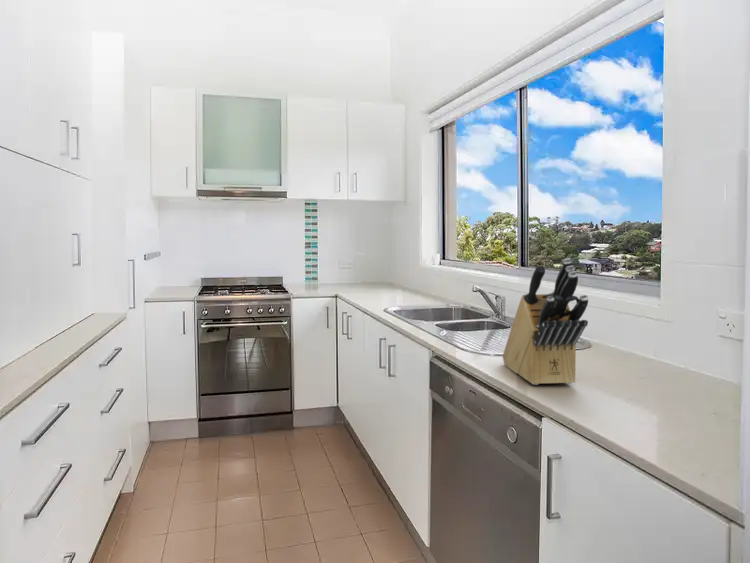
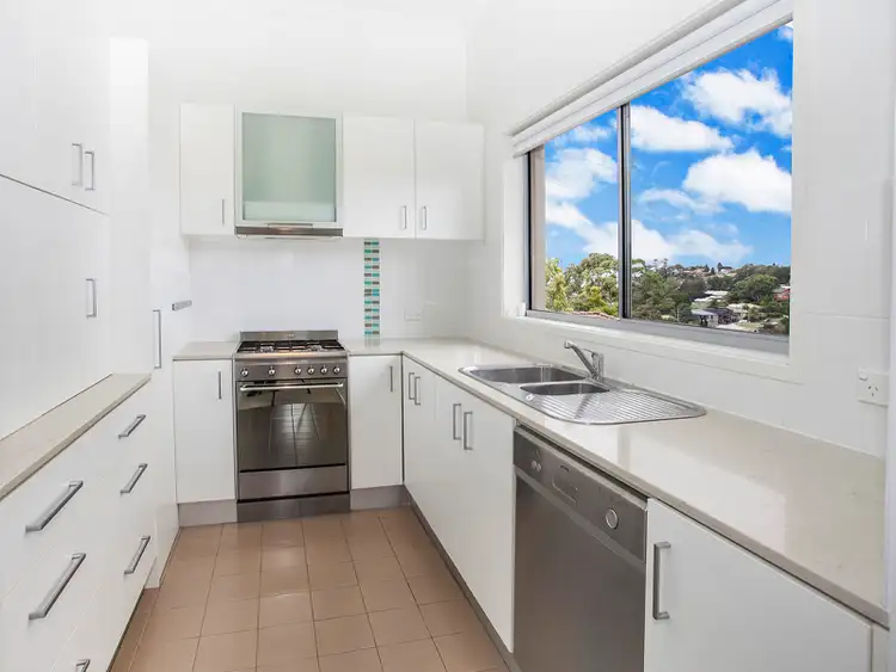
- knife block (542, 318)
